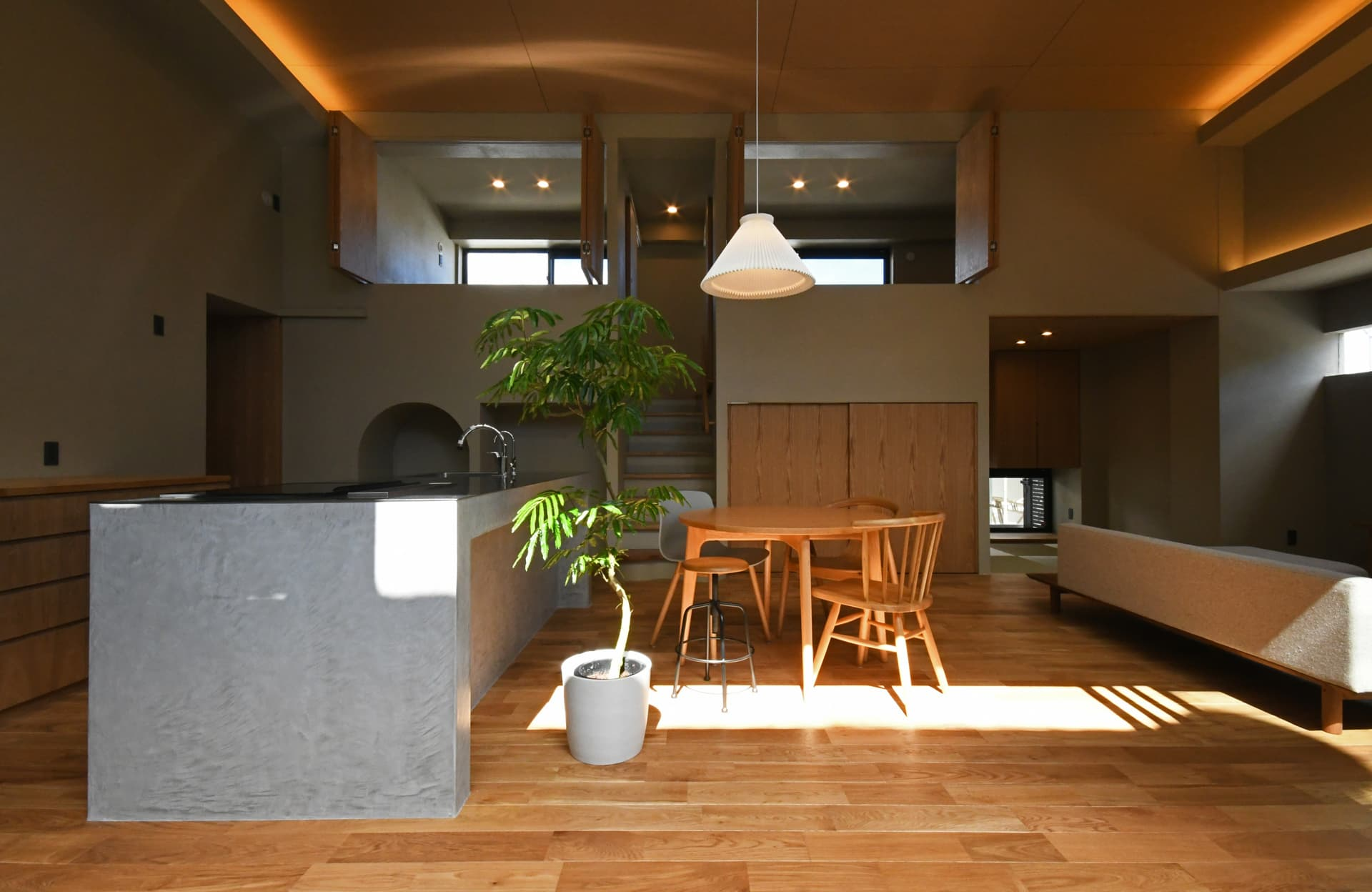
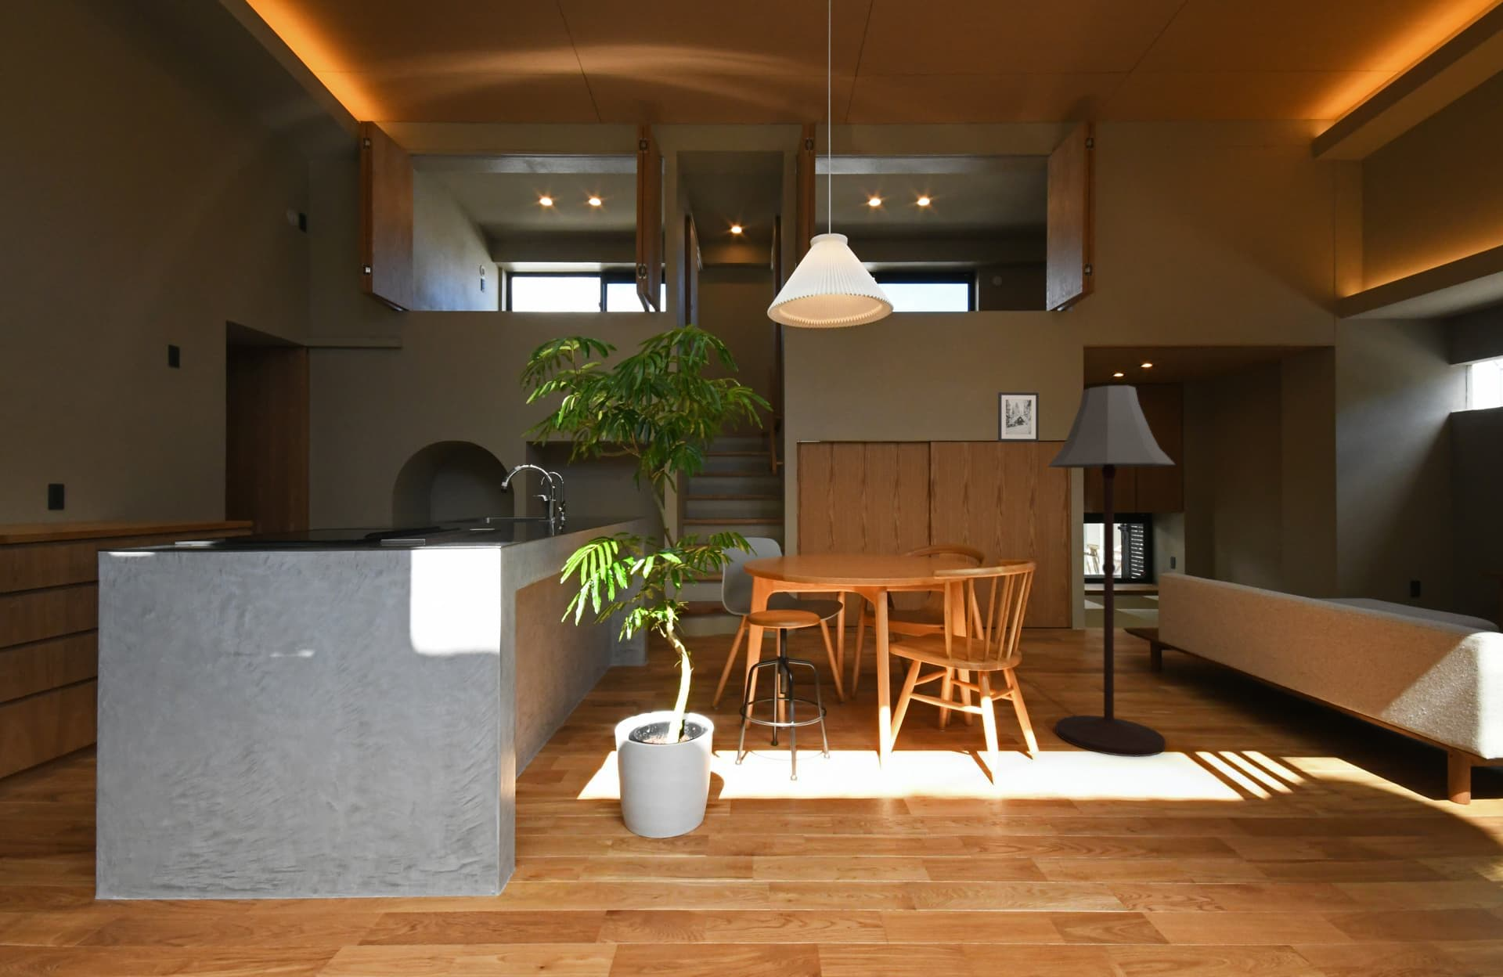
+ floor lamp (1109, 563)
+ wall art (1018, 416)
